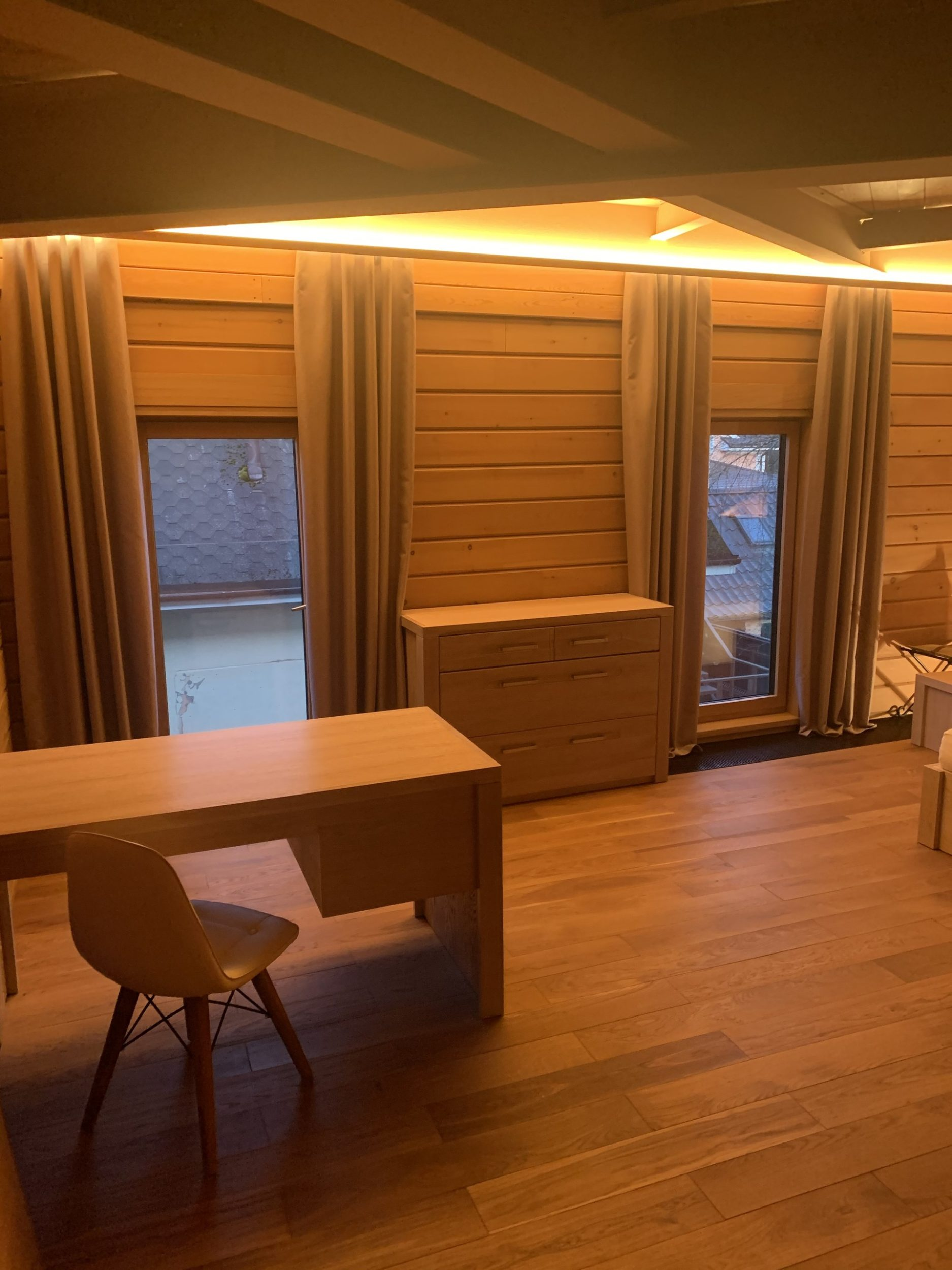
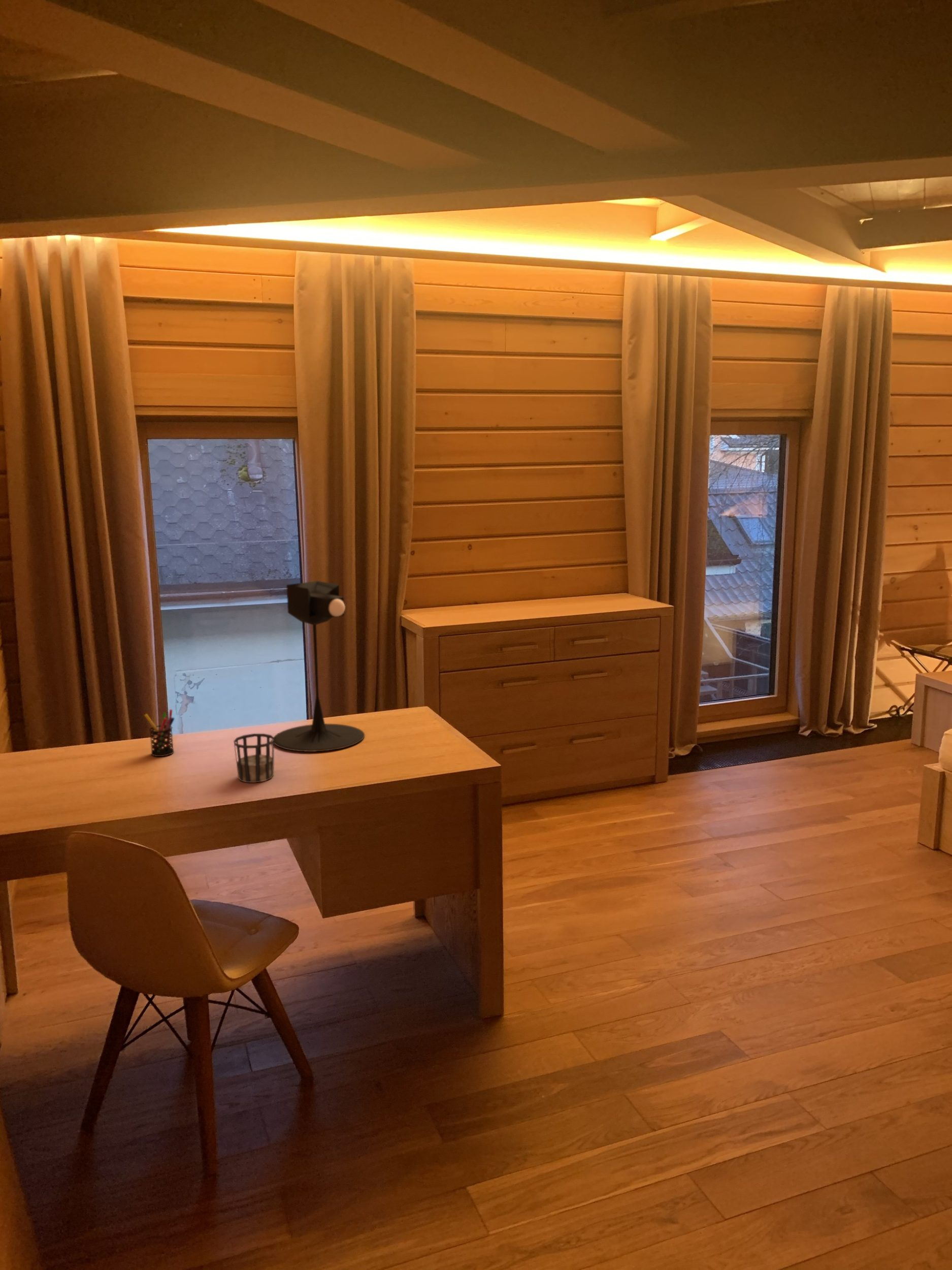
+ pen holder (163, 731)
+ desk lamp (316, 662)
+ cup (255, 758)
